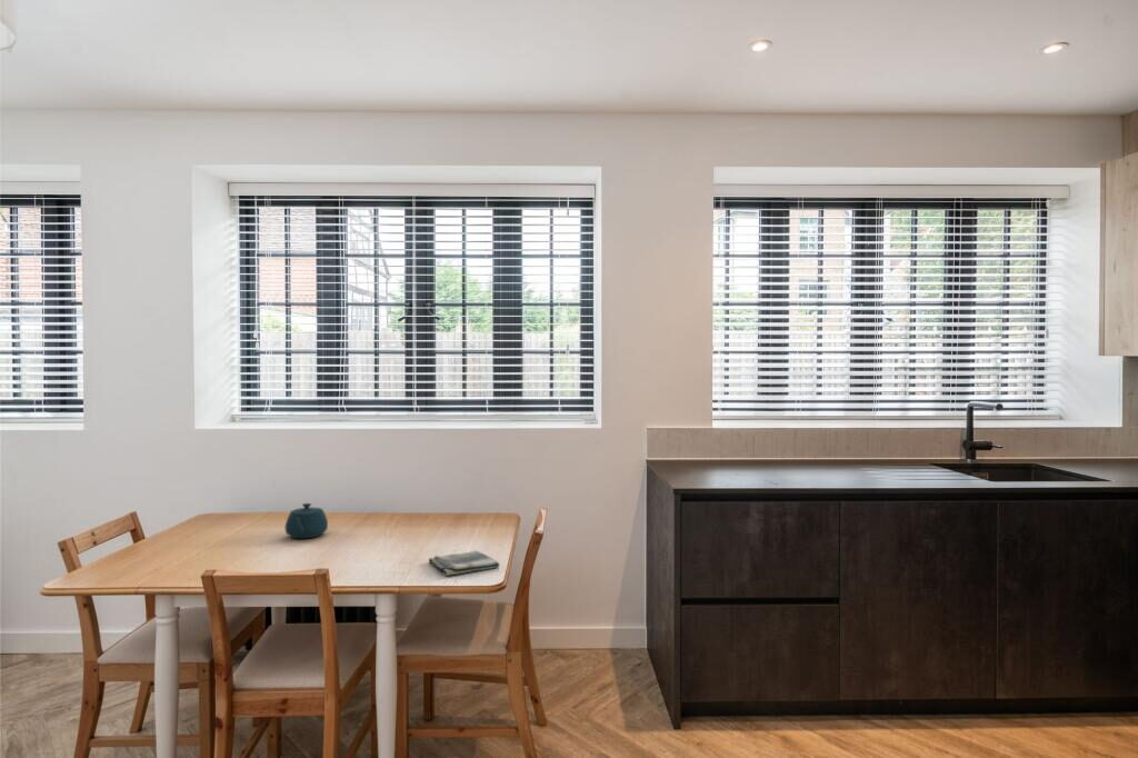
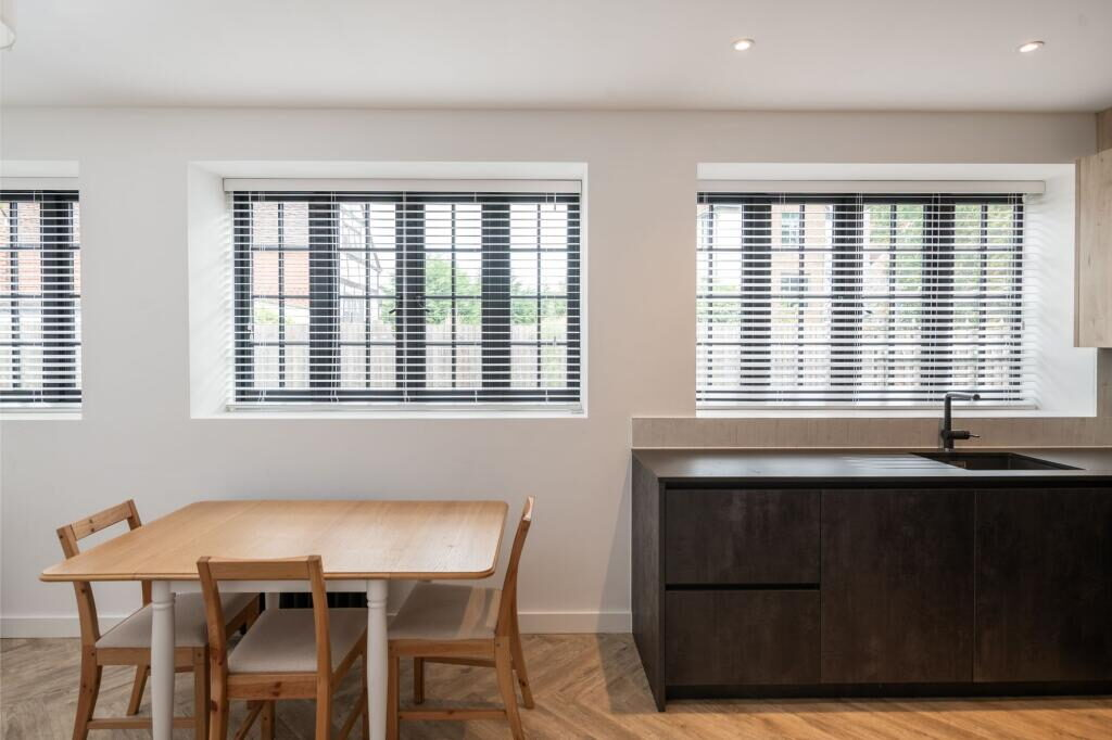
- dish towel (462, 560)
- teapot (306, 519)
